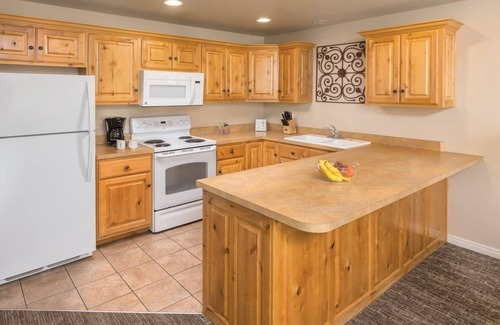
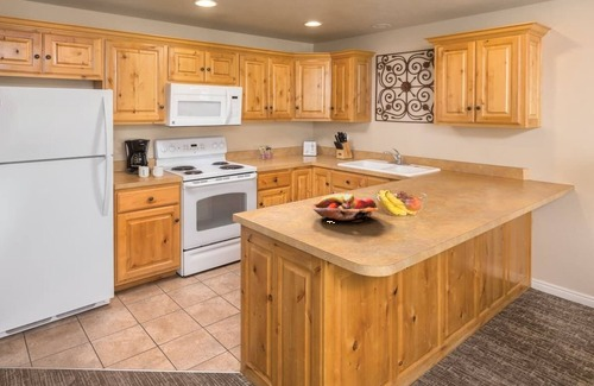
+ fruit basket (345, 207)
